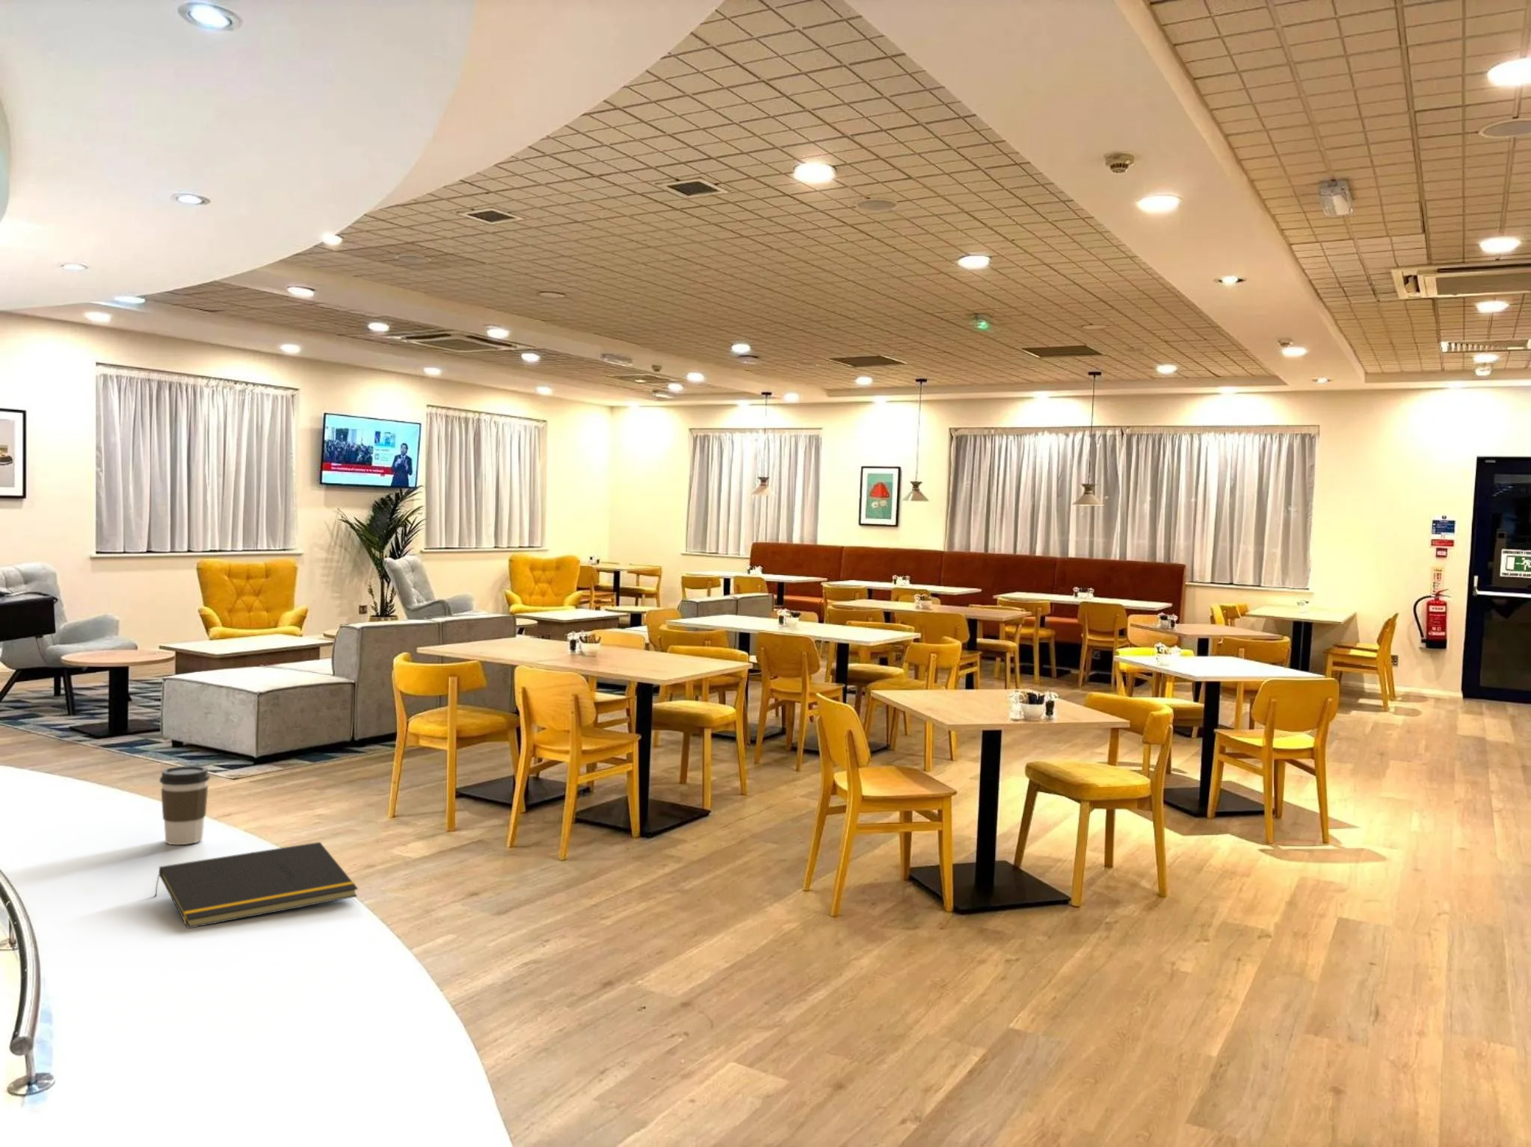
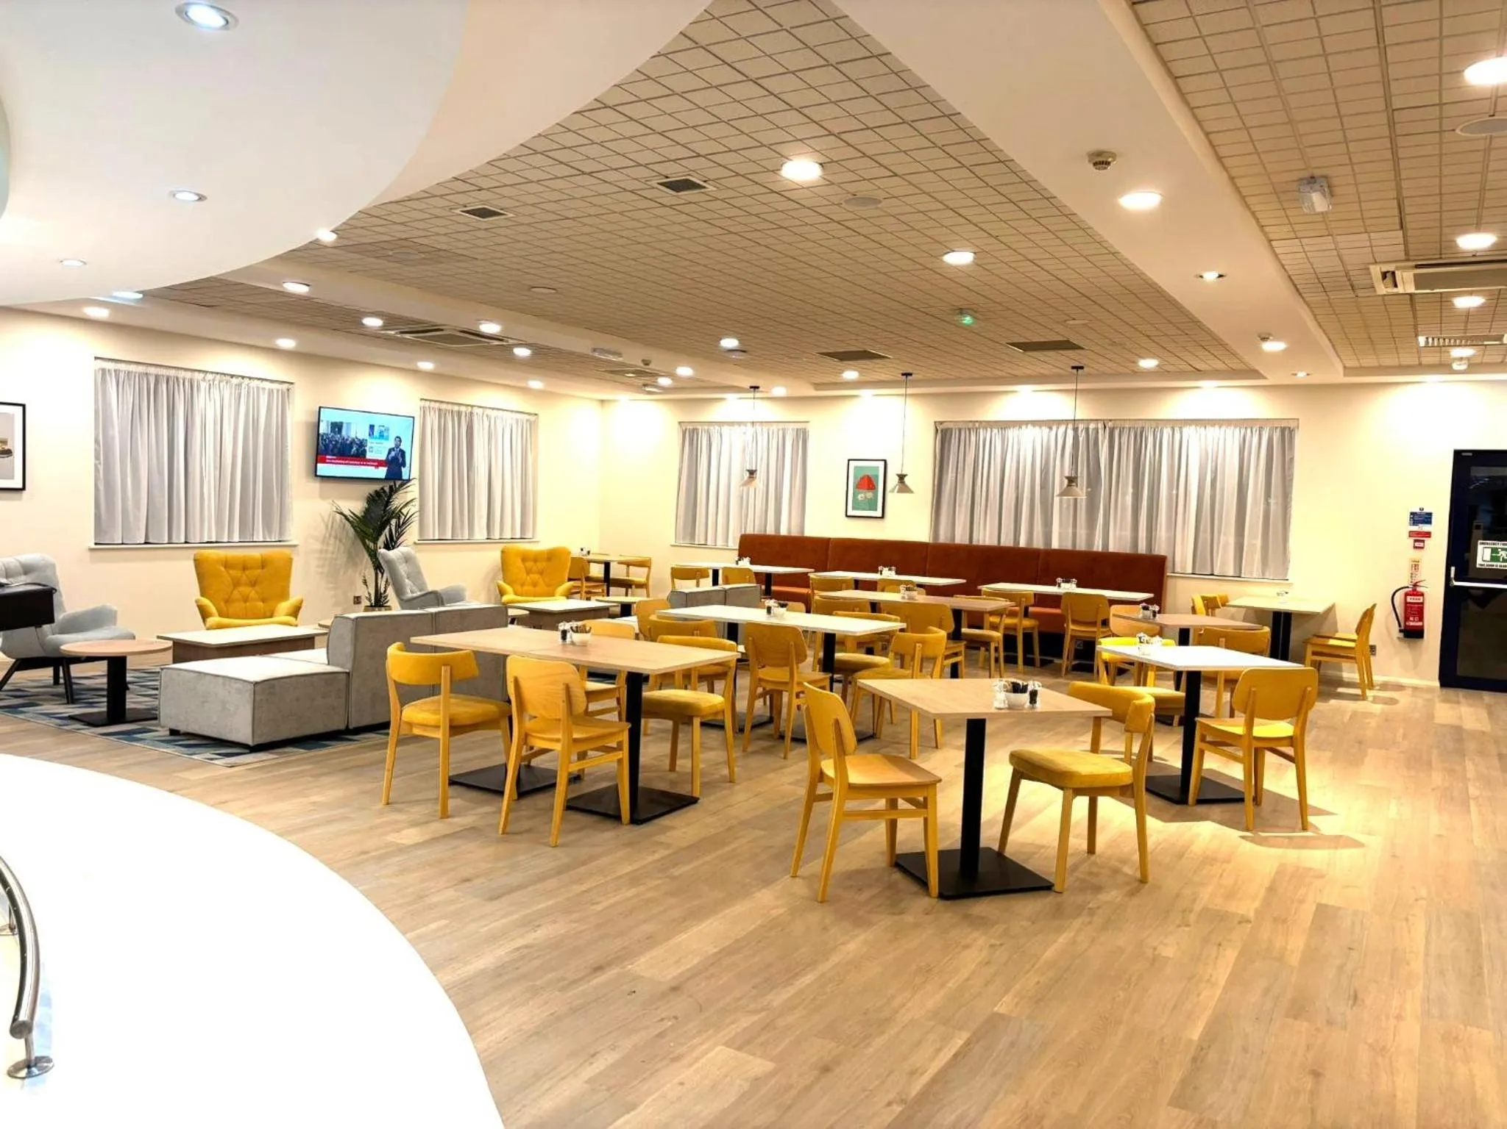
- notepad (259, 881)
- coffee cup (184, 805)
